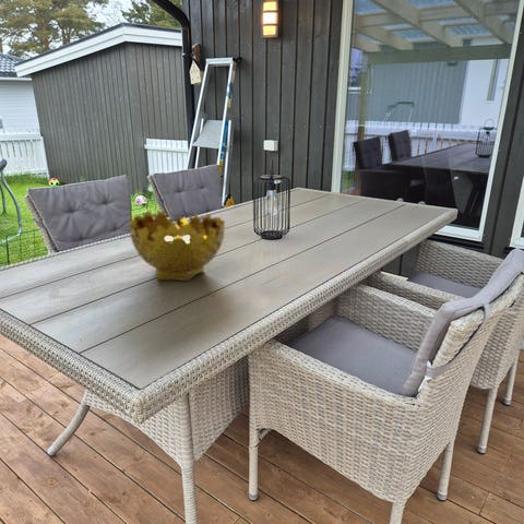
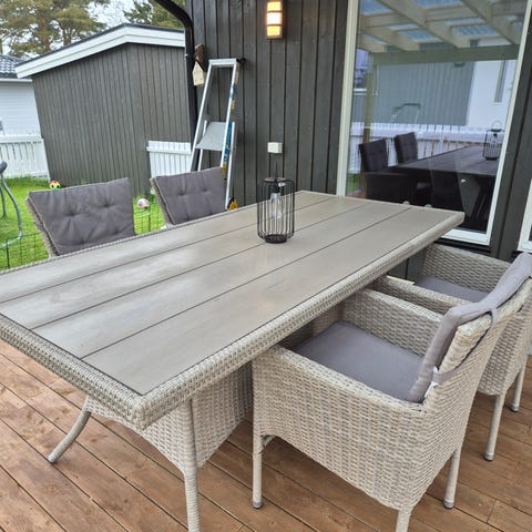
- decorative bowl (179, 245)
